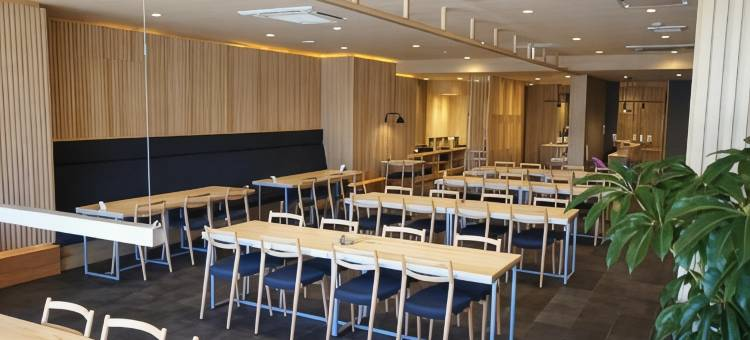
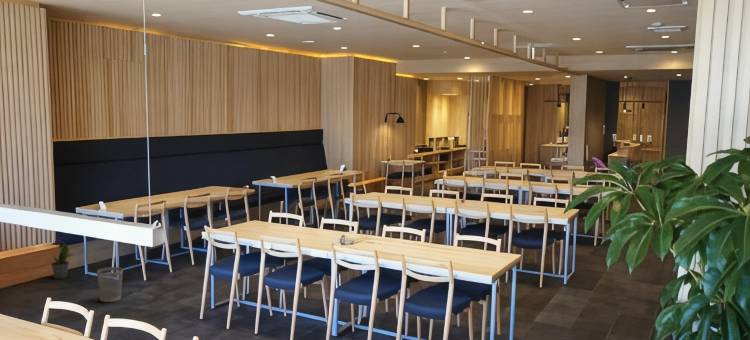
+ potted plant (60, 260)
+ wastebasket (109, 284)
